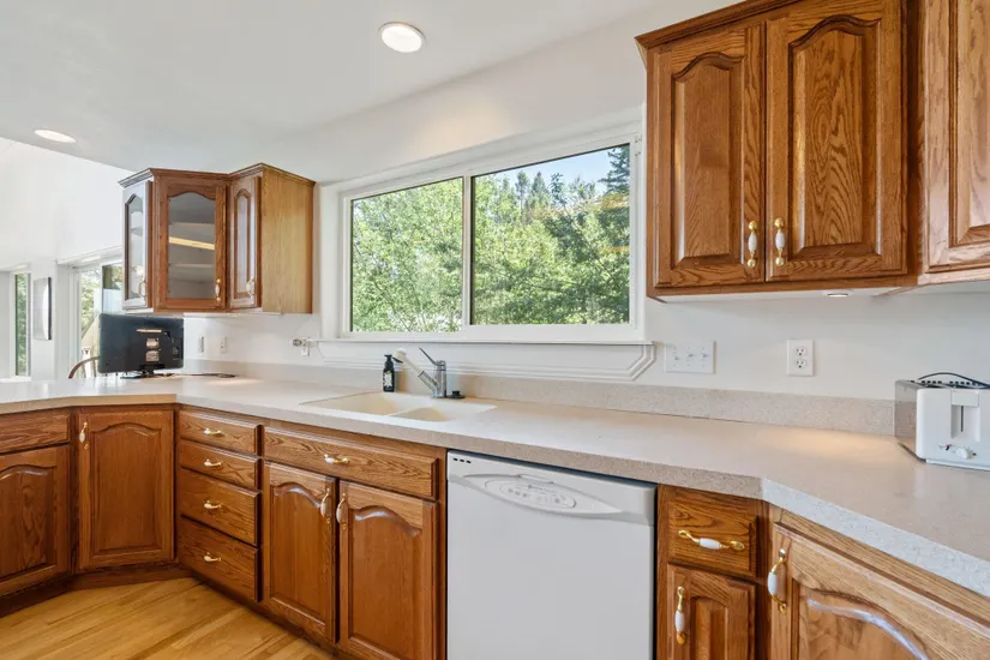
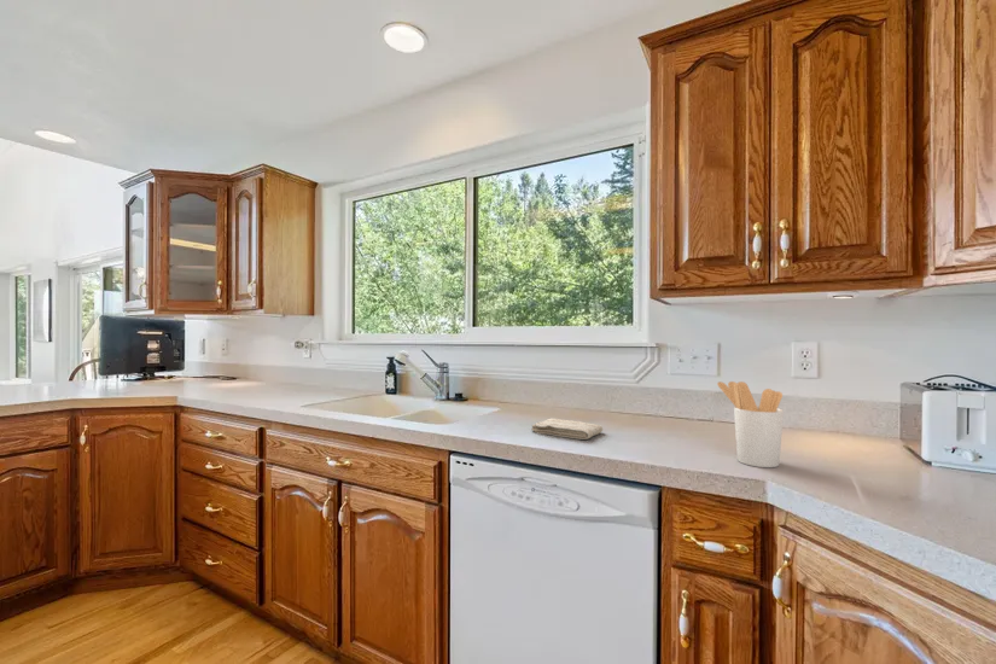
+ utensil holder (749, 419)
+ washcloth (566, 427)
